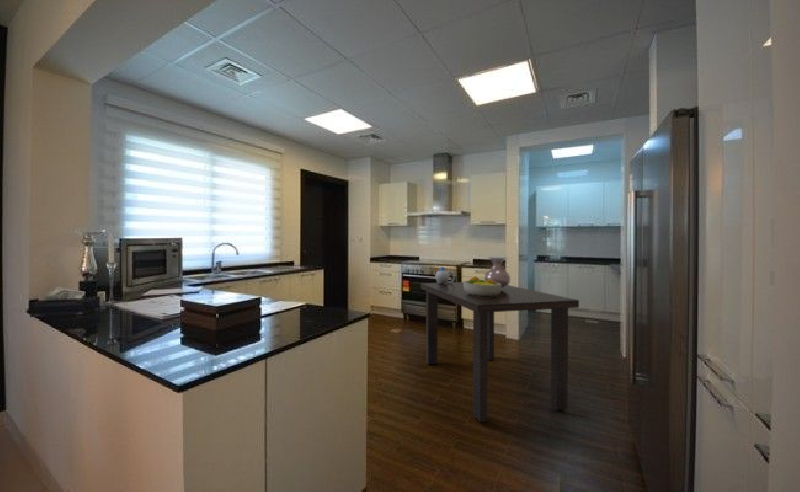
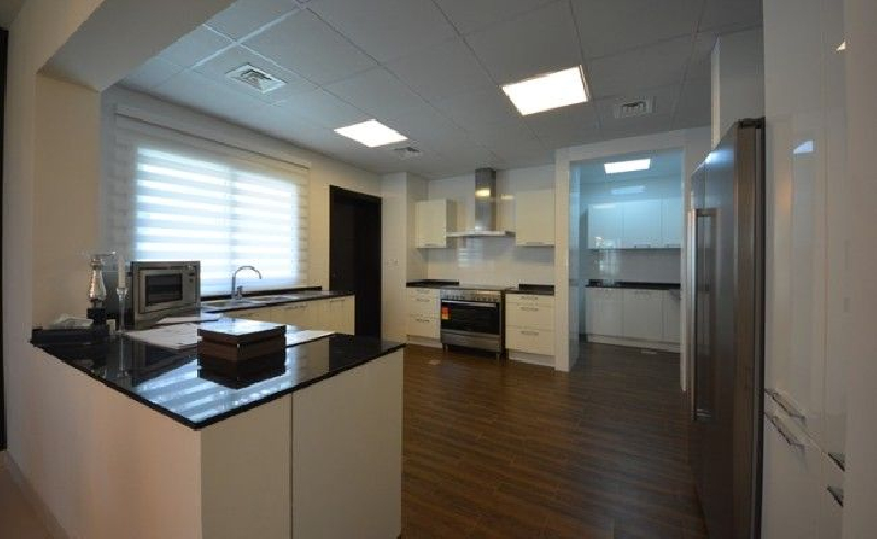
- dining table (485, 336)
- pitcher (444, 274)
- vase (497, 273)
- fruit bowl (481, 285)
